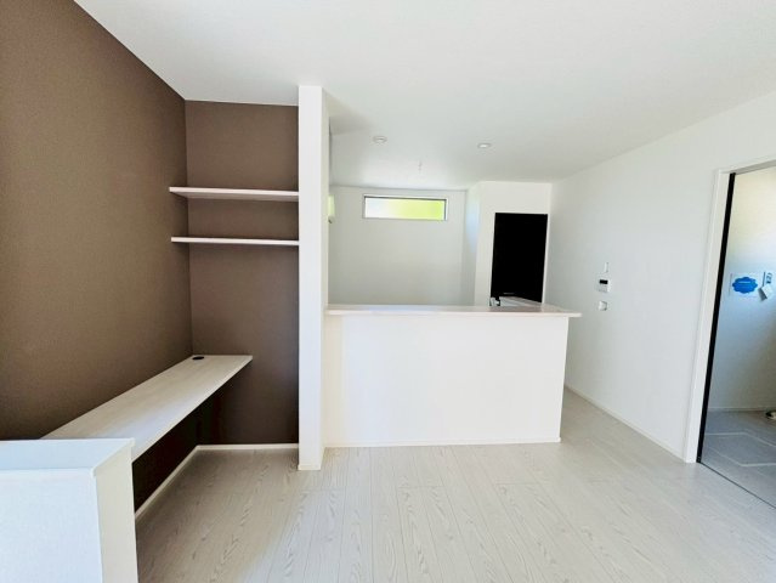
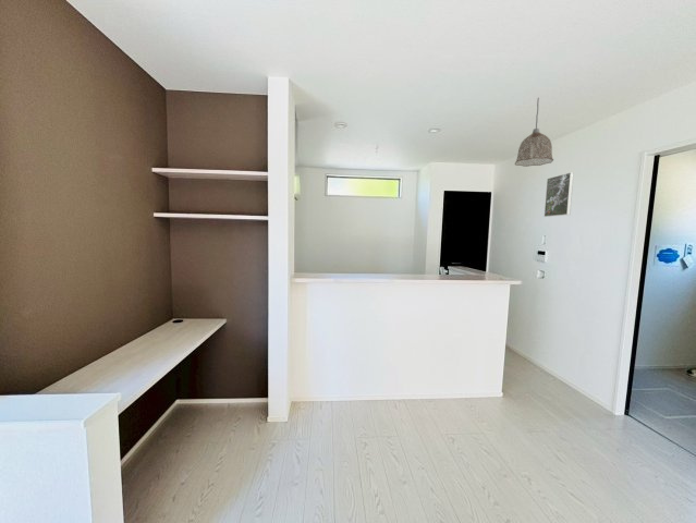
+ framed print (558, 195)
+ pendant lamp (536, 130)
